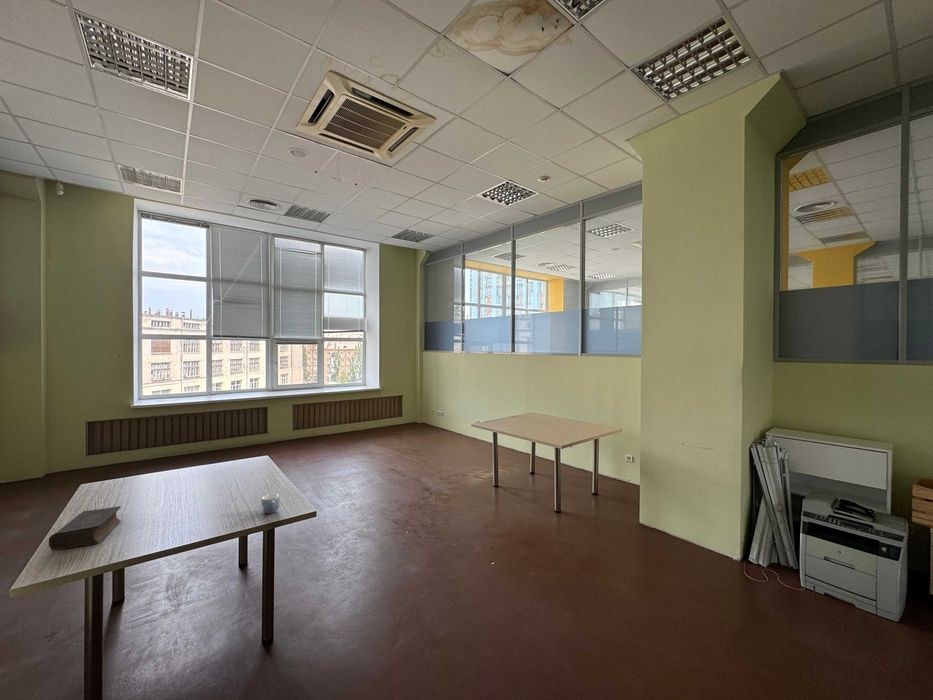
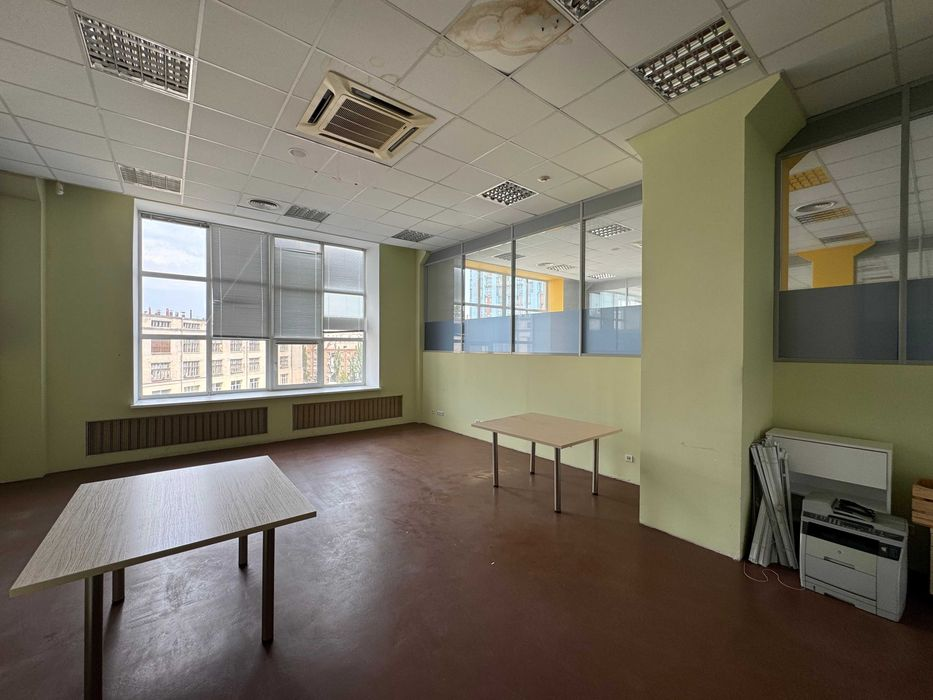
- book (88, 526)
- mug (271, 505)
